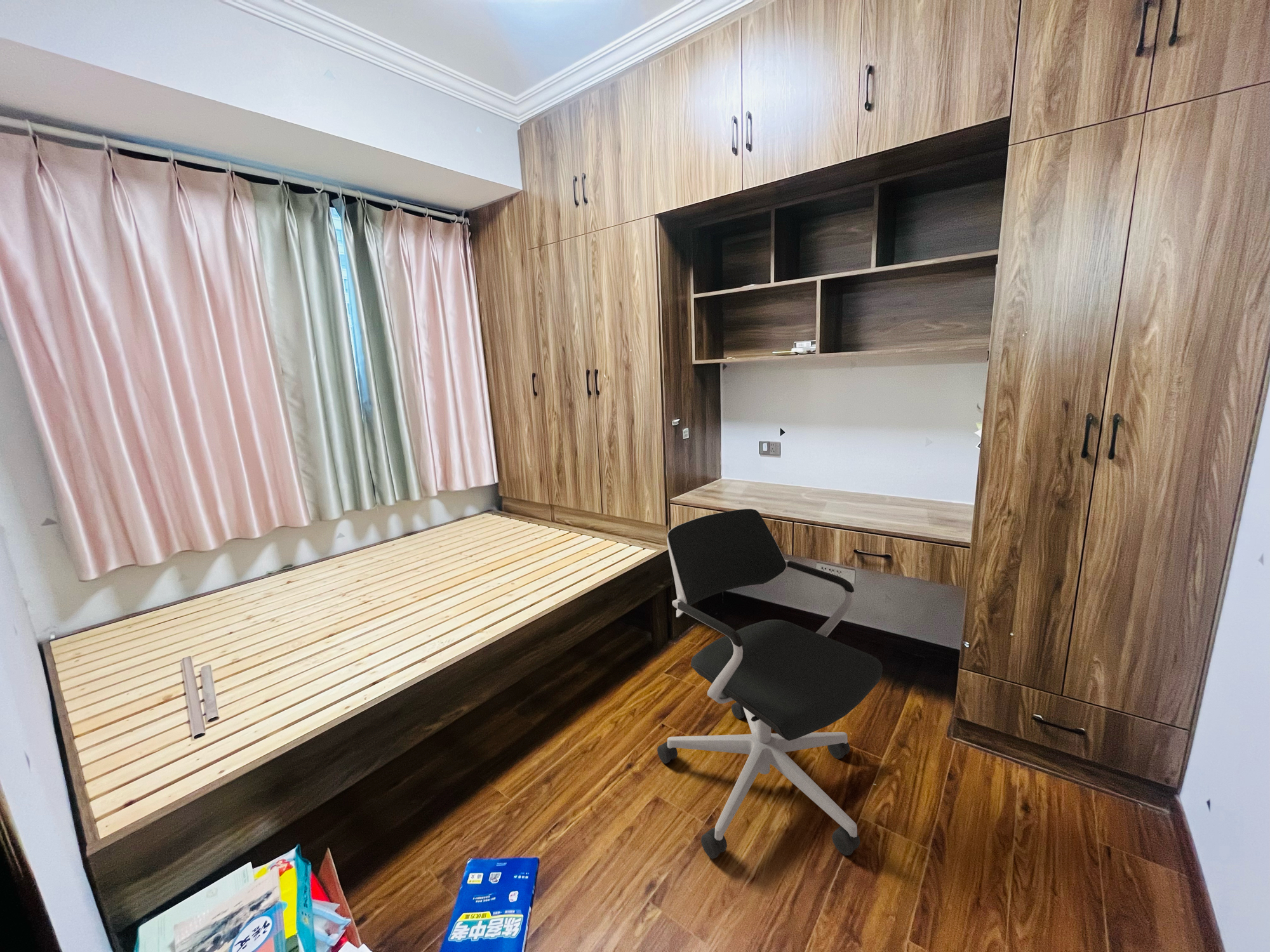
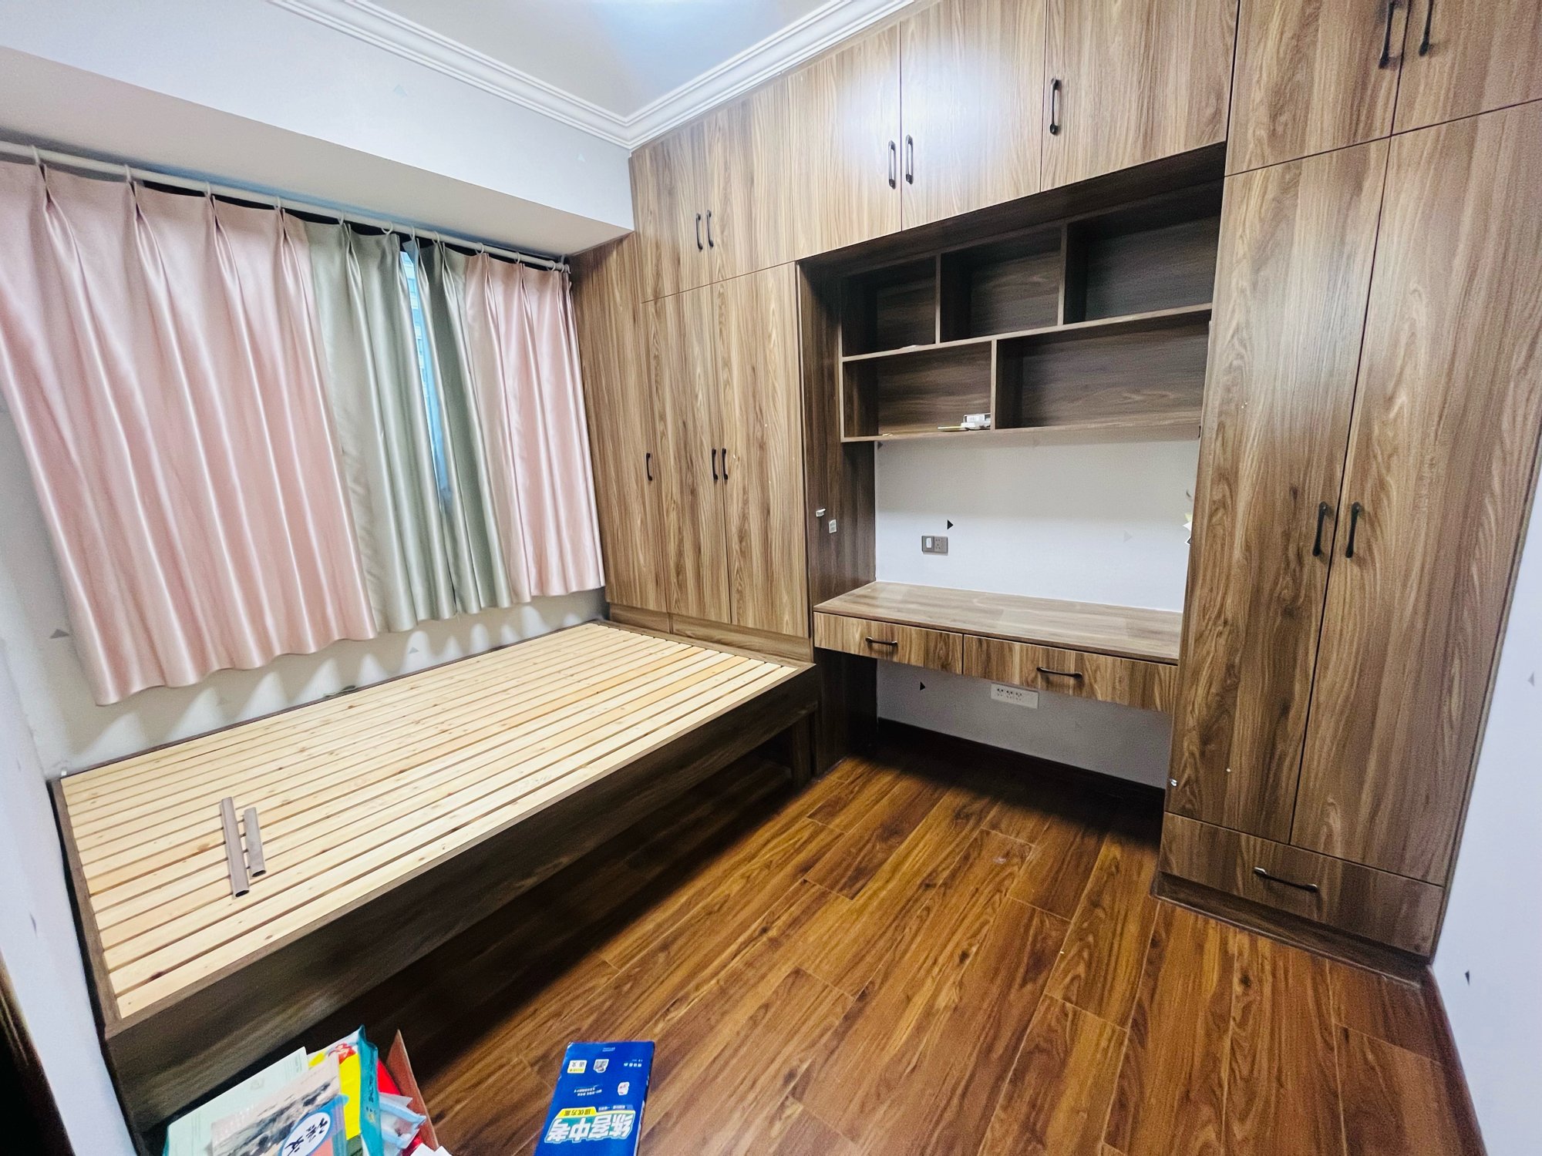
- office chair (766, 666)
